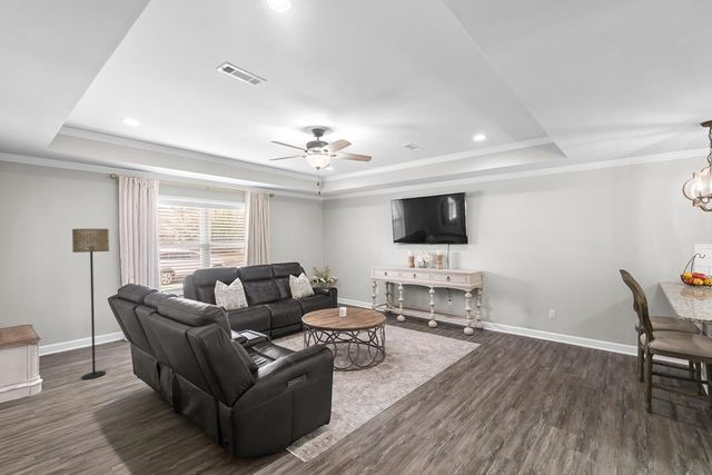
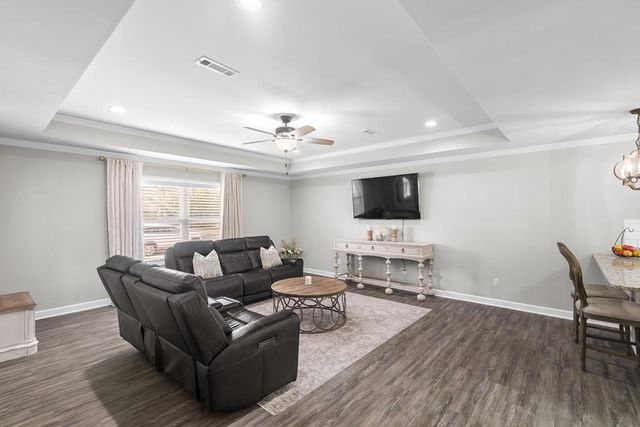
- floor lamp (92, 301)
